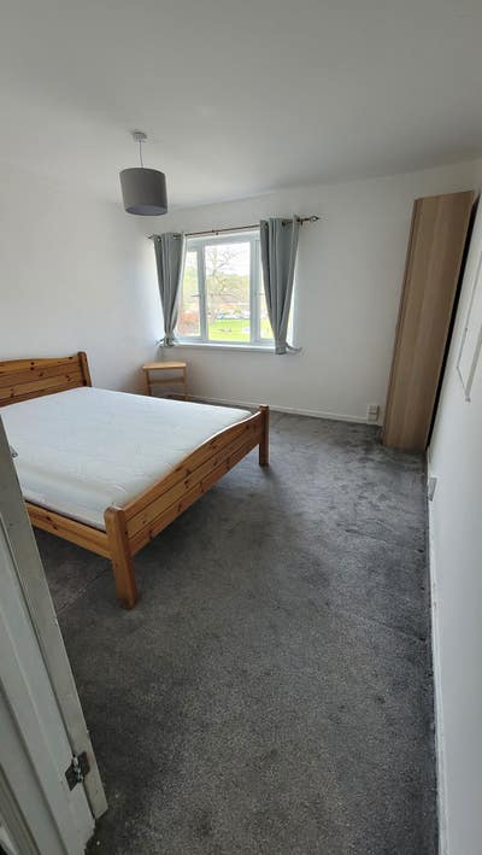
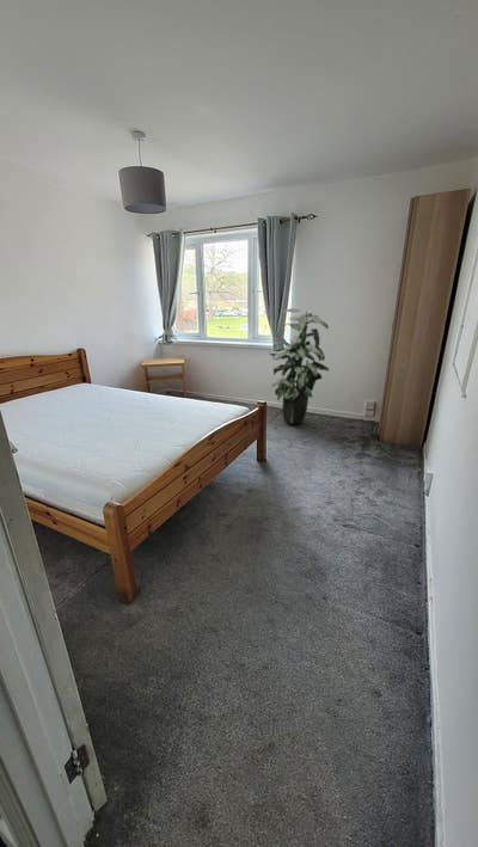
+ indoor plant (296, 368)
